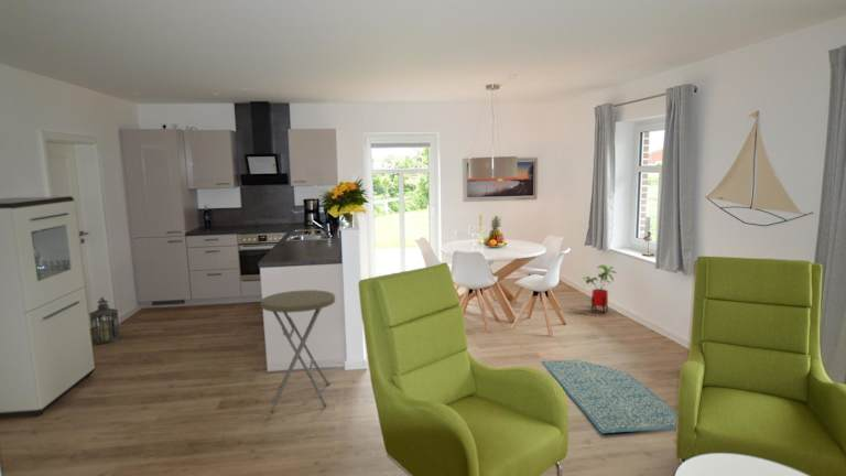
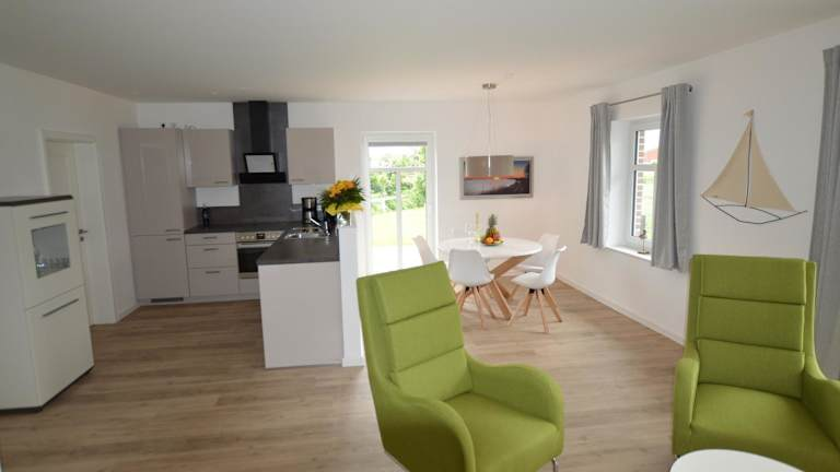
- rug (606, 389)
- lantern (104, 318)
- house plant (600, 288)
- side table (301, 347)
